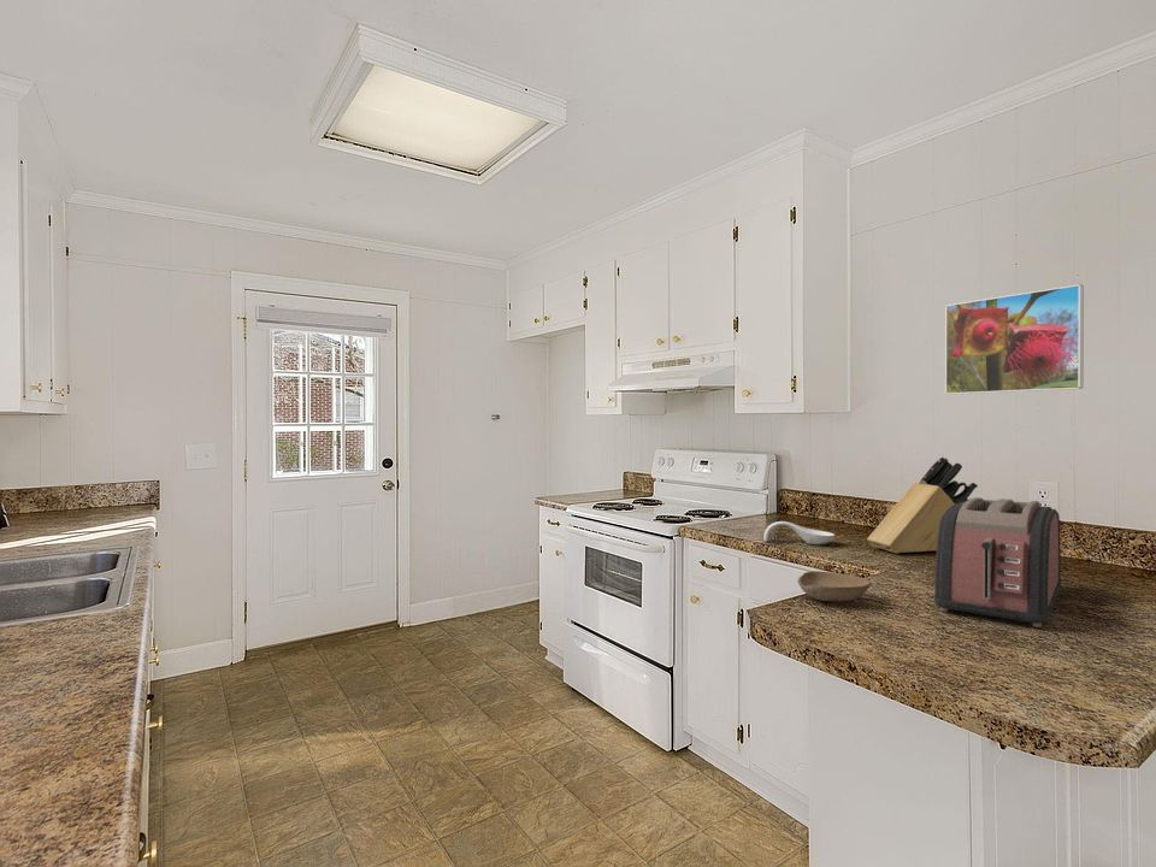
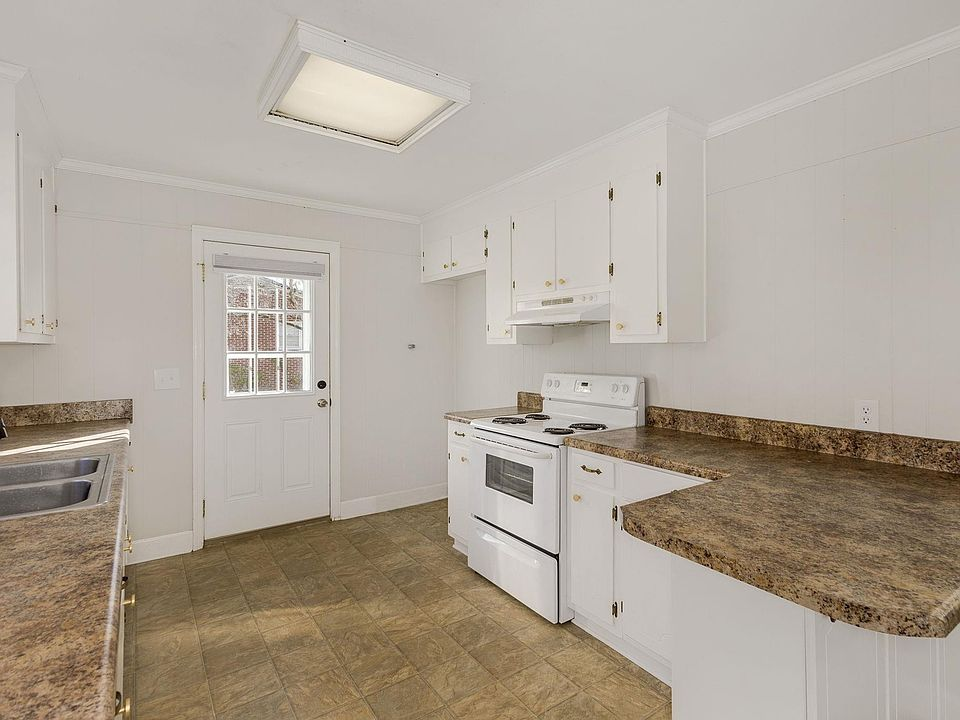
- toaster (999, 550)
- spoon rest (798, 532)
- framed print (1009, 343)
- knife block (922, 502)
- bowl (833, 589)
